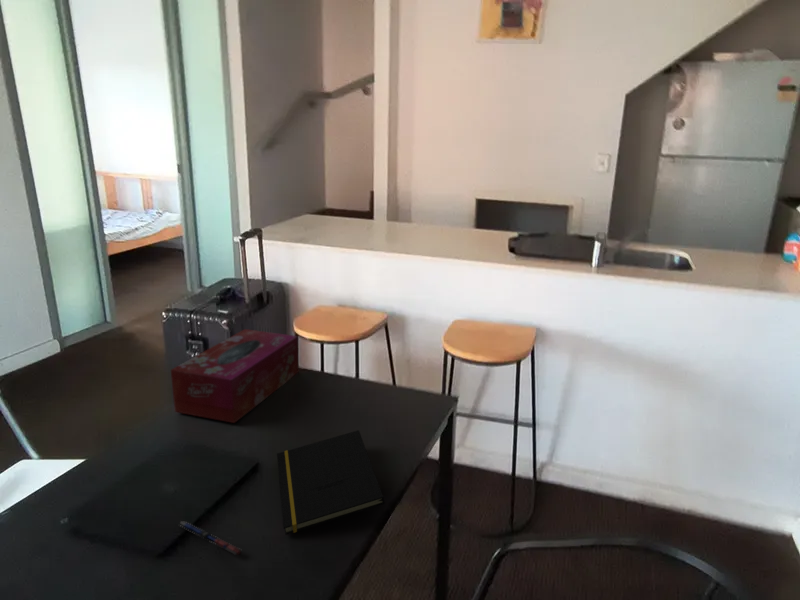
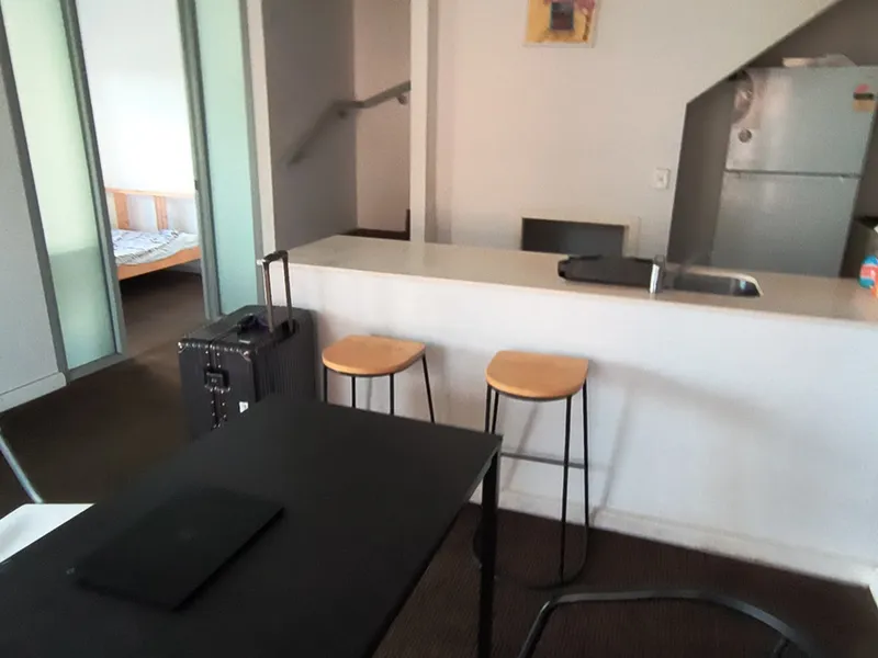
- notepad (326, 476)
- pen (209, 536)
- tissue box (240, 371)
